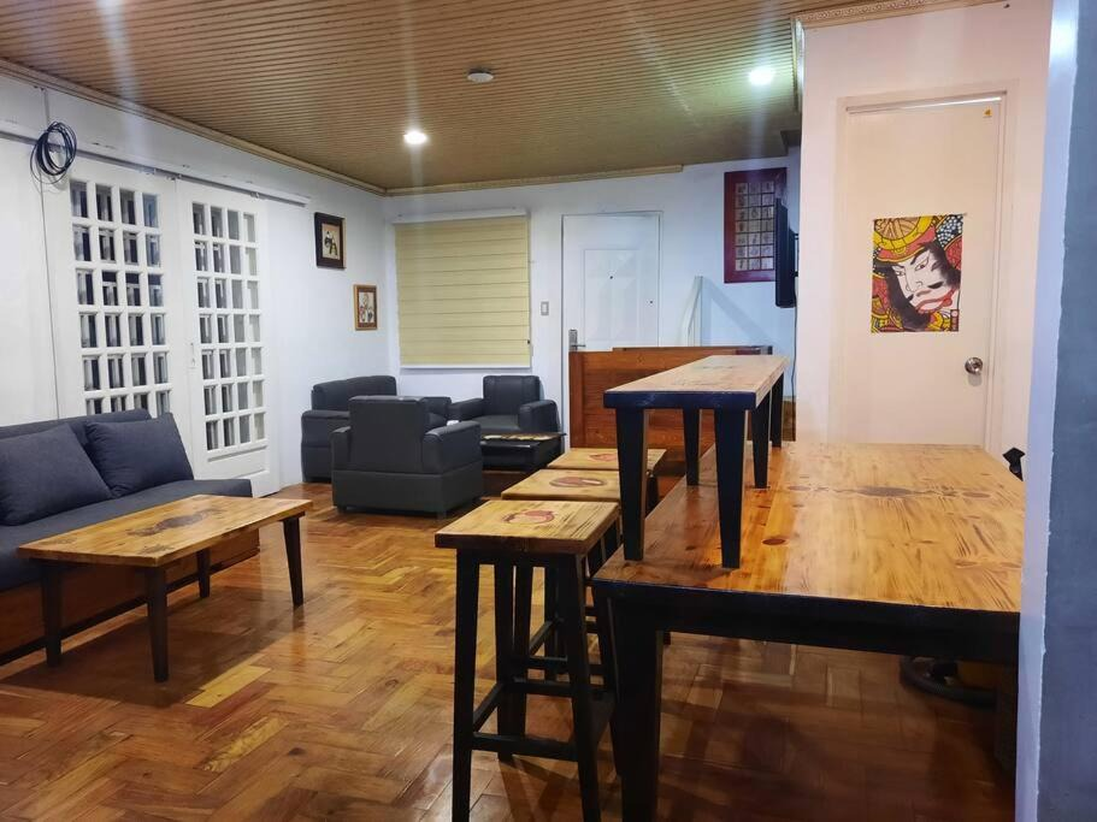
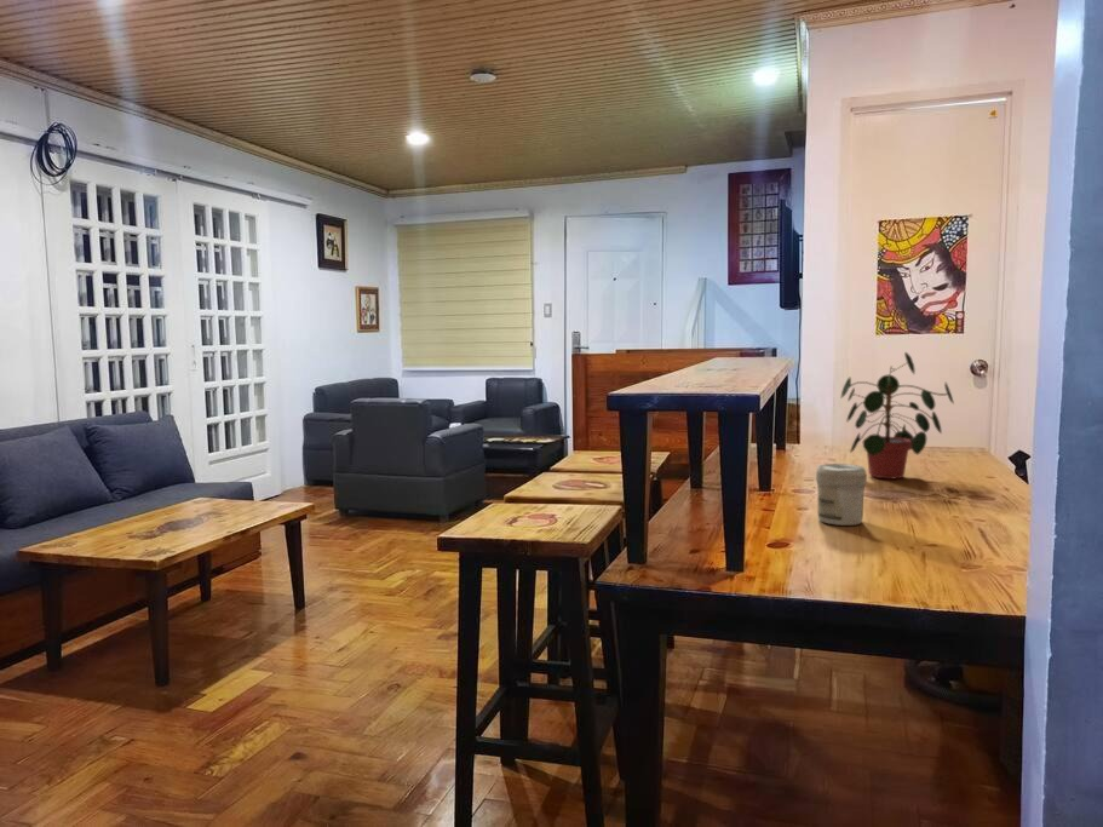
+ jar (840, 493)
+ potted plant (896, 413)
